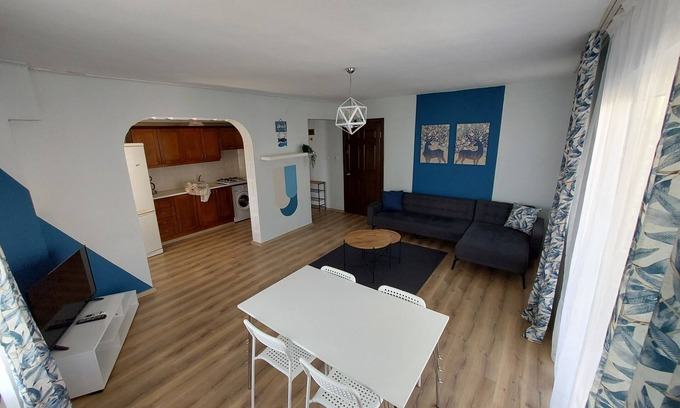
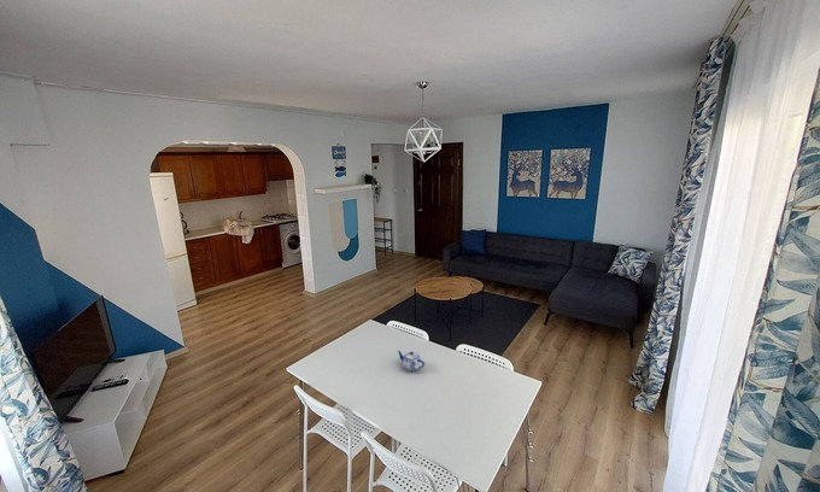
+ teapot (410, 359)
